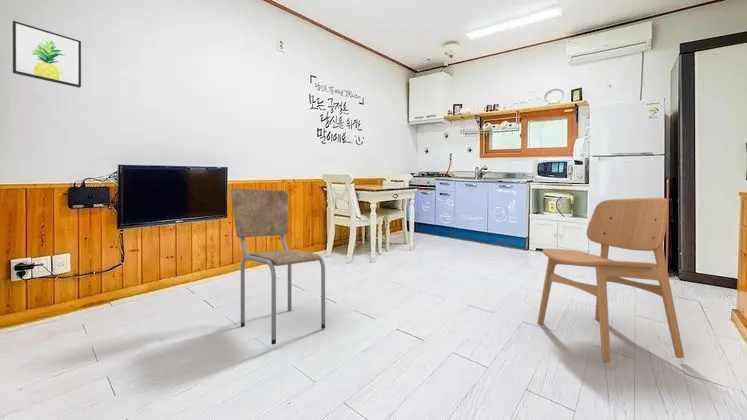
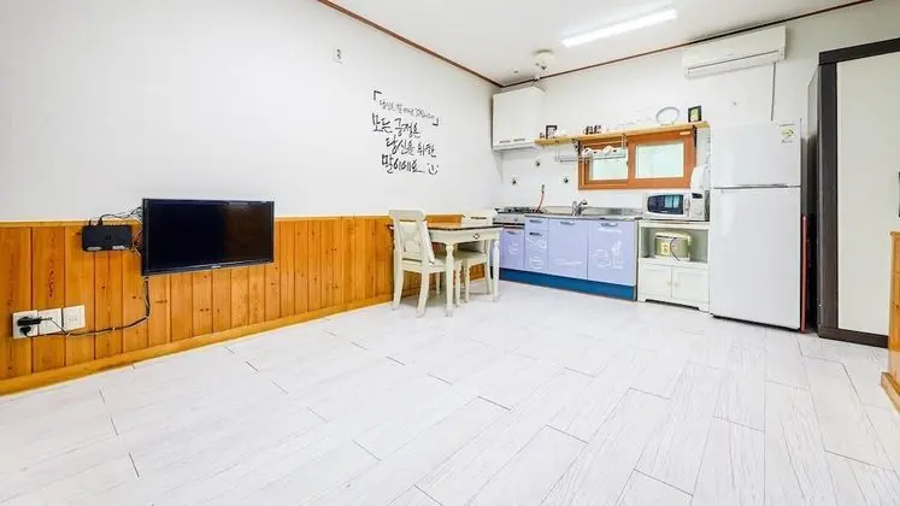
- wall art (48, 56)
- dining chair (601, 269)
- dining chair (278, 256)
